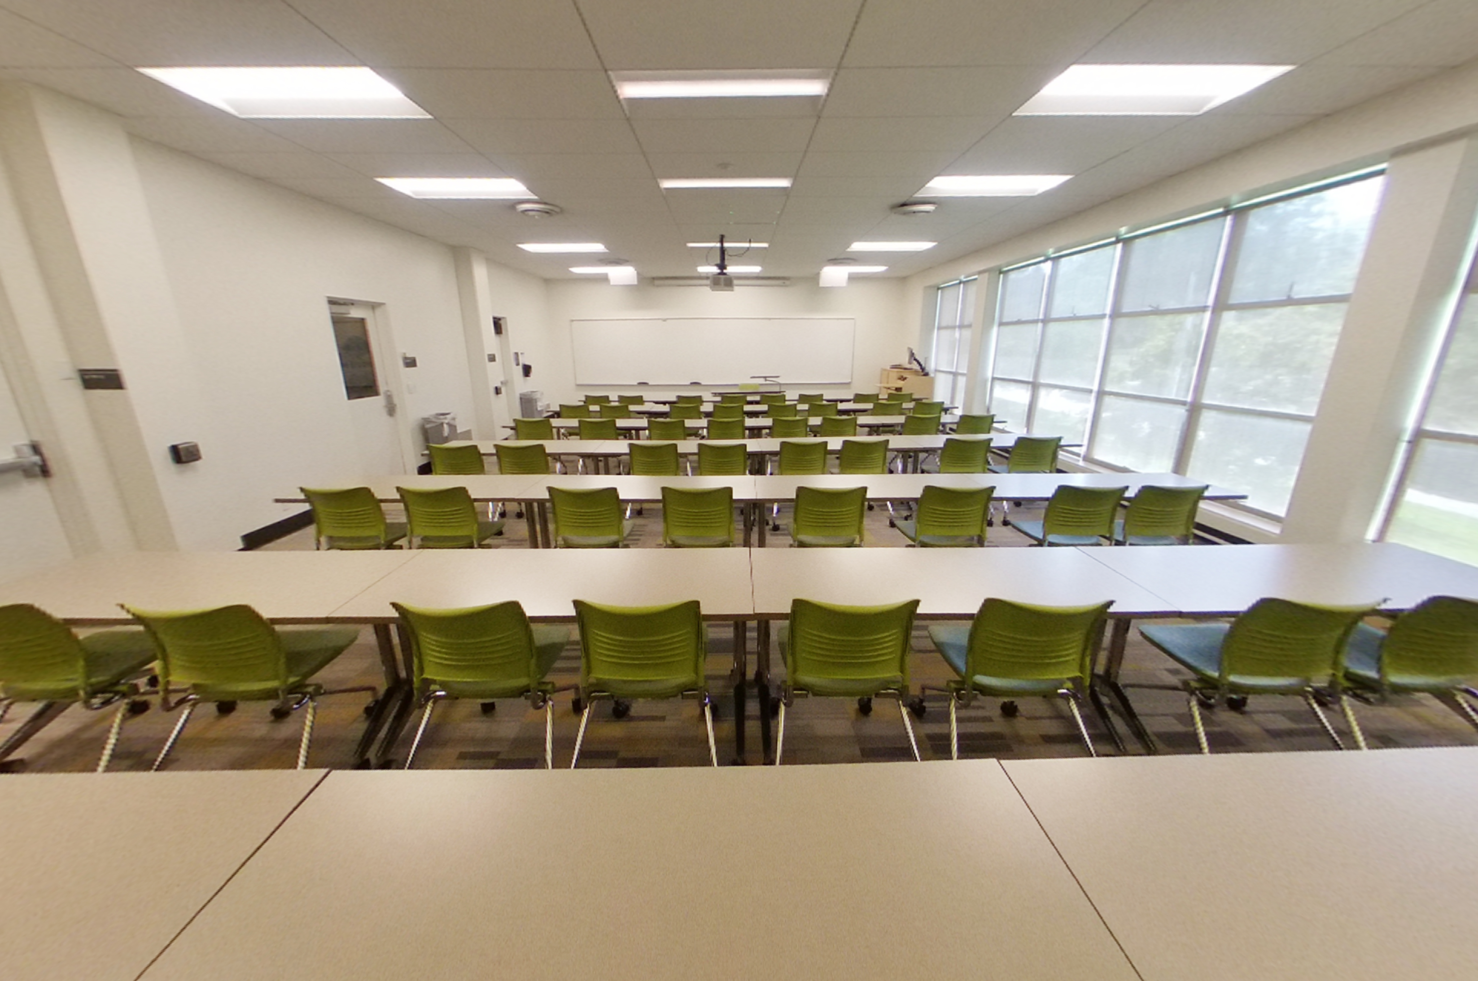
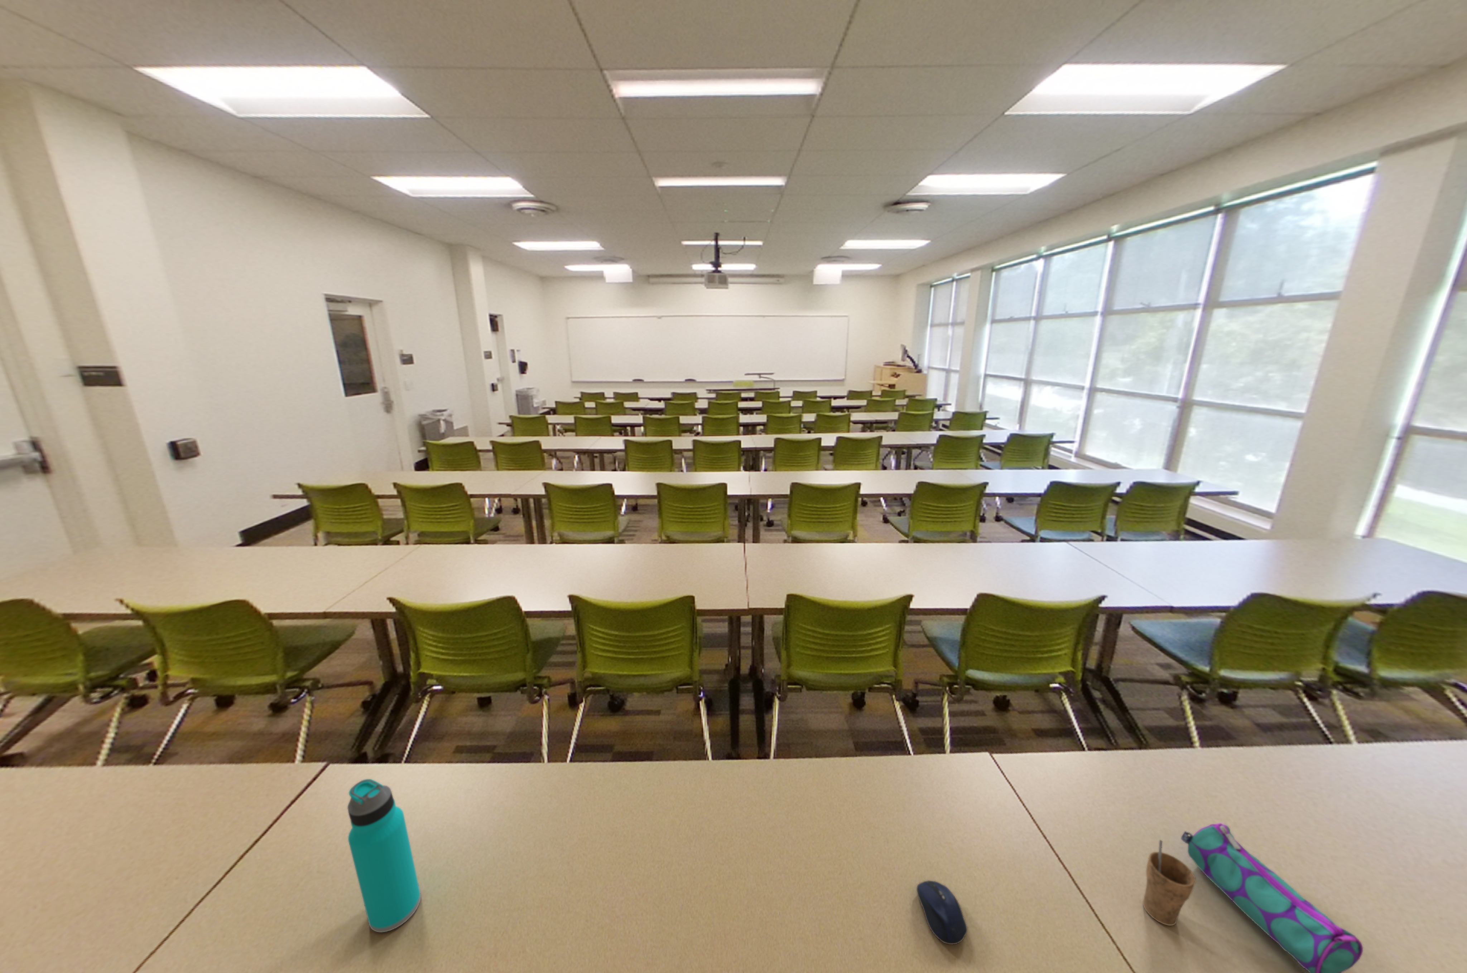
+ cup (1167, 885)
+ water bottle (383, 851)
+ computer mouse (942, 906)
+ pencil case (1264, 893)
